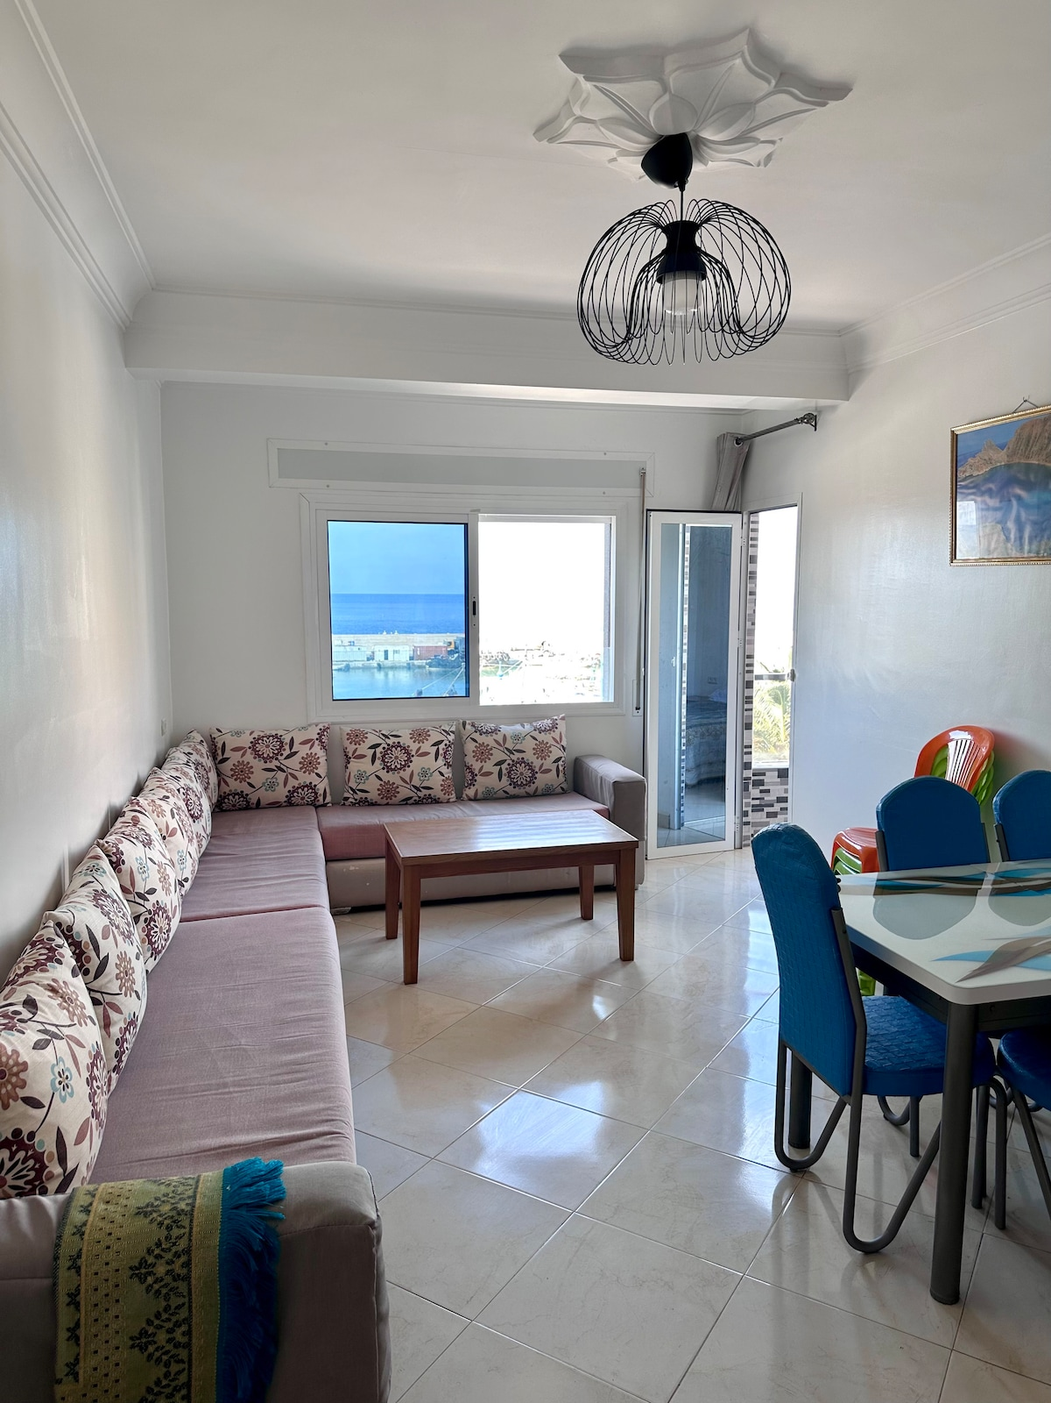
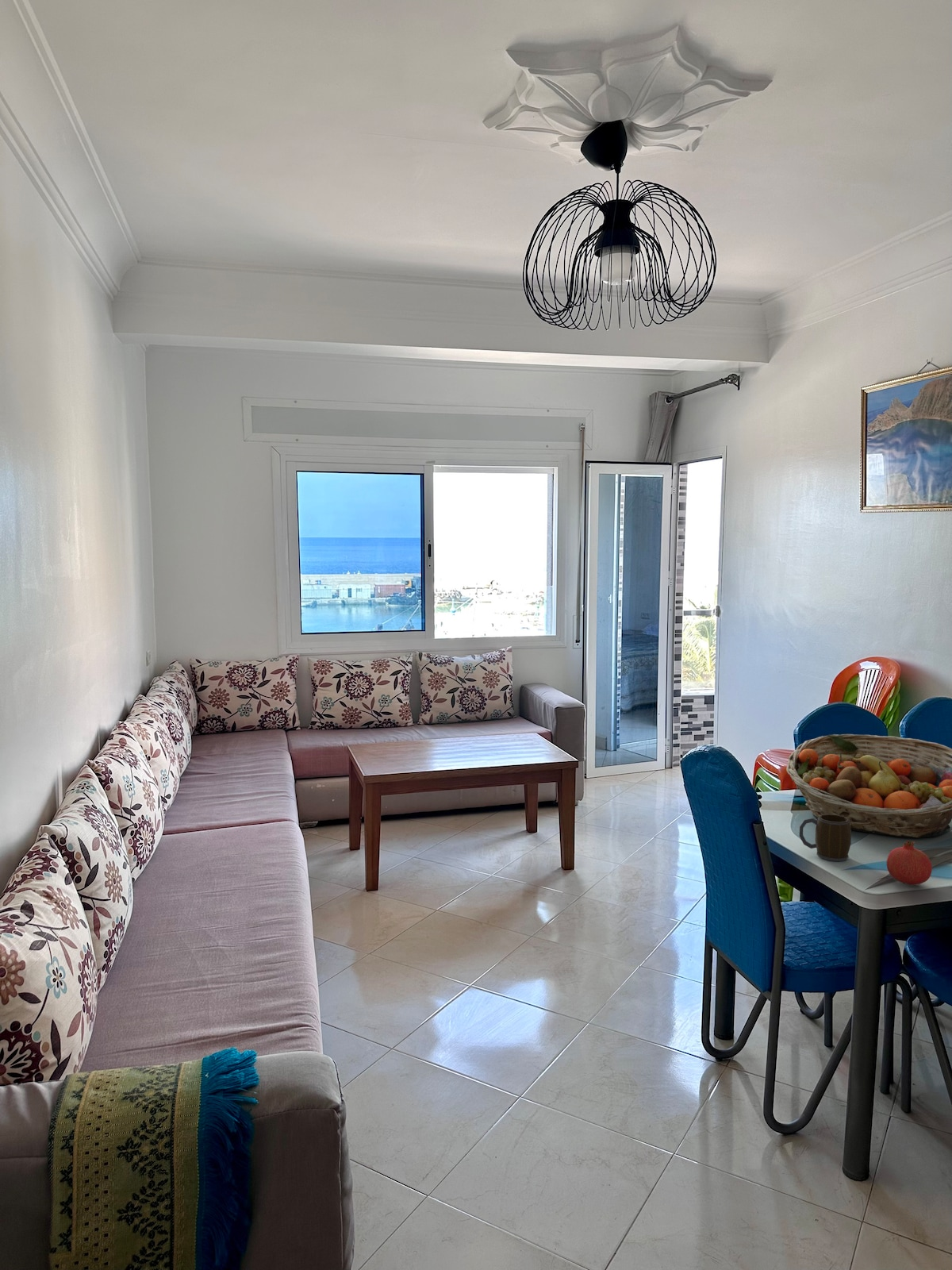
+ fruit (908, 862)
+ fruit basket (879, 783)
+ mug (824, 835)
